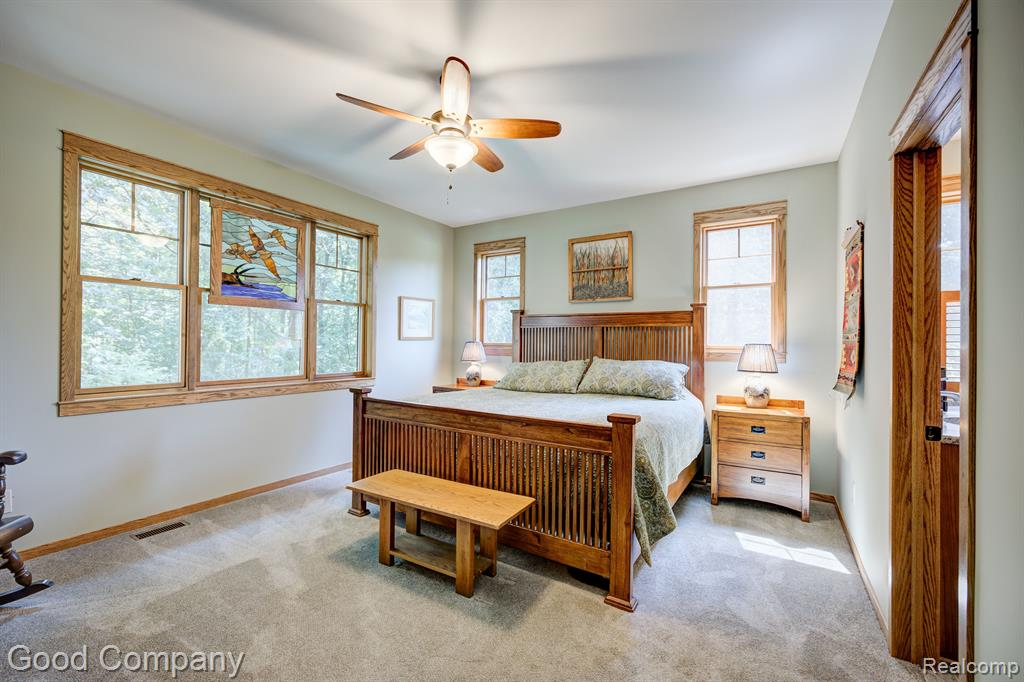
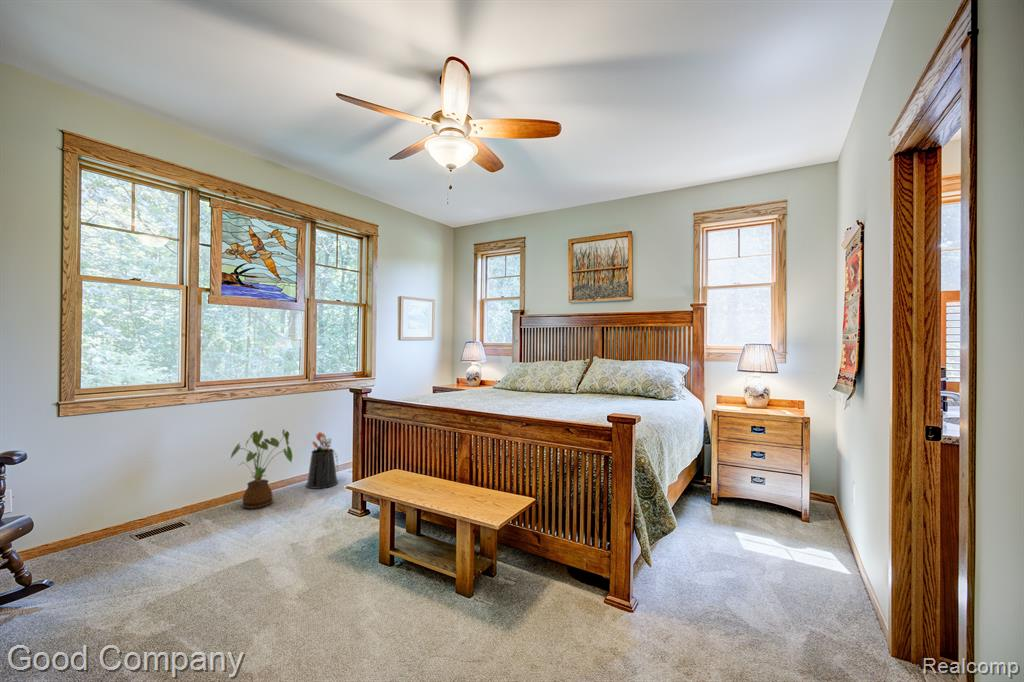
+ watering can (323, 459)
+ house plant (264, 468)
